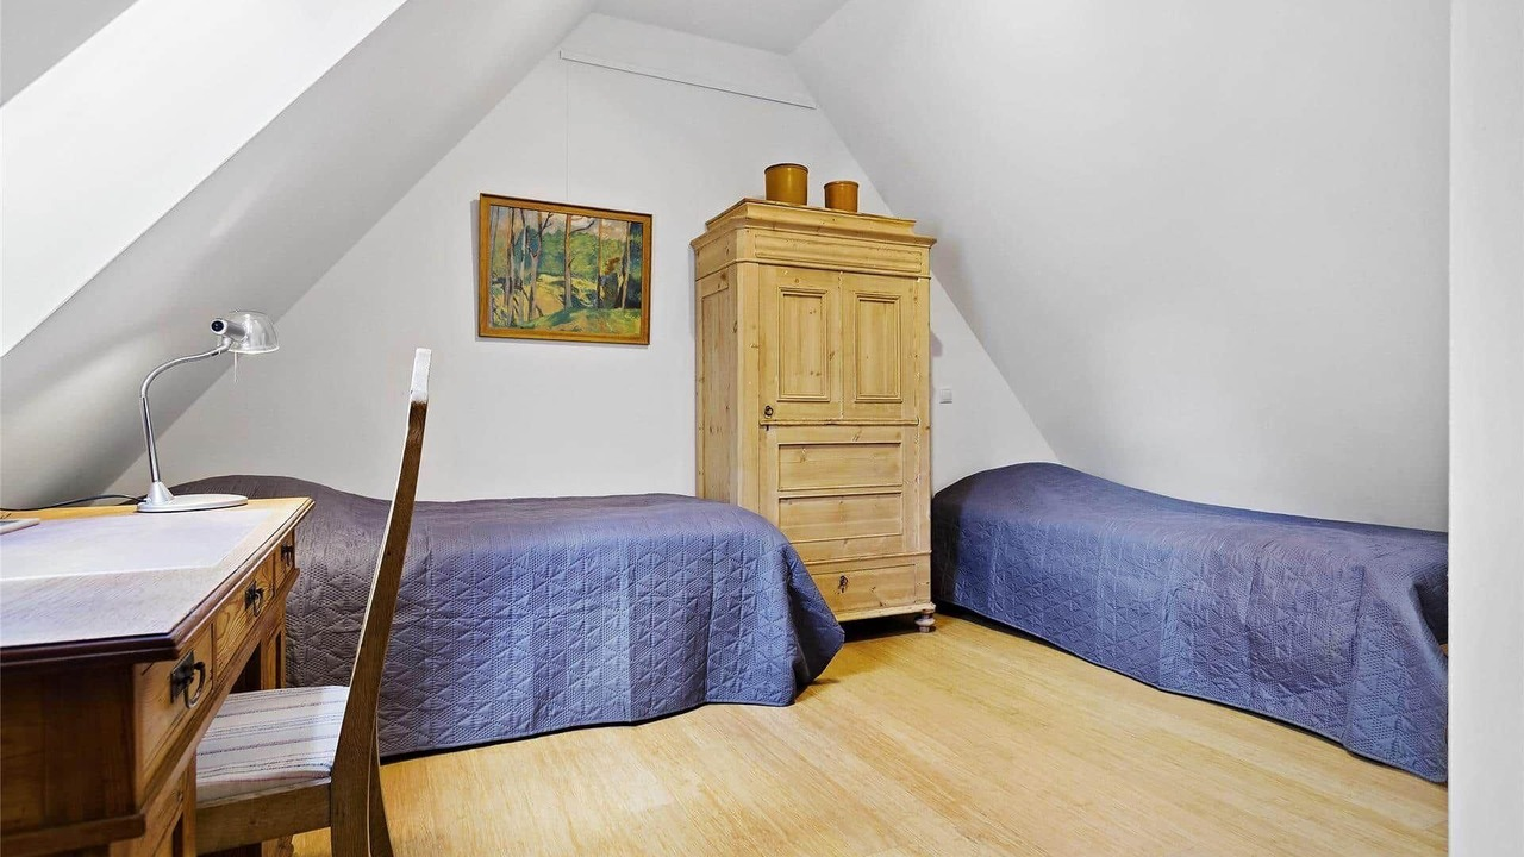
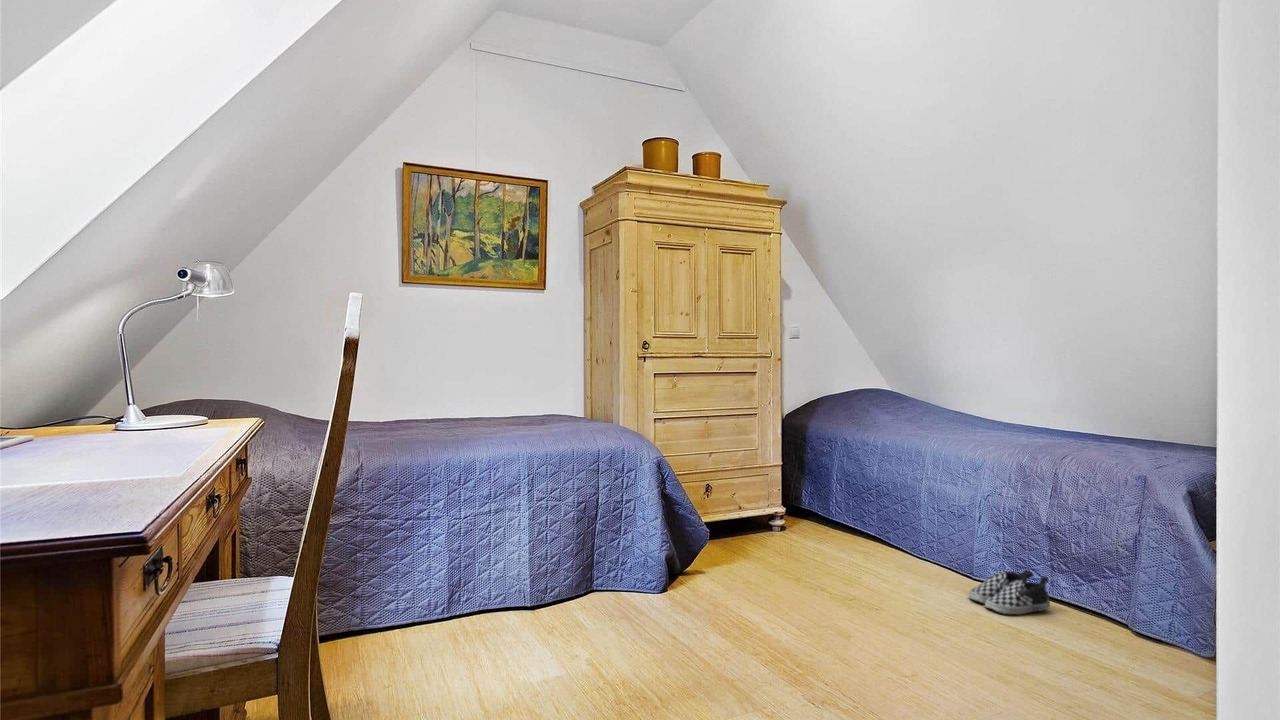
+ shoe (1009, 588)
